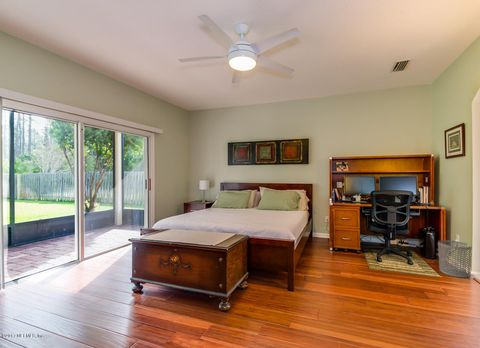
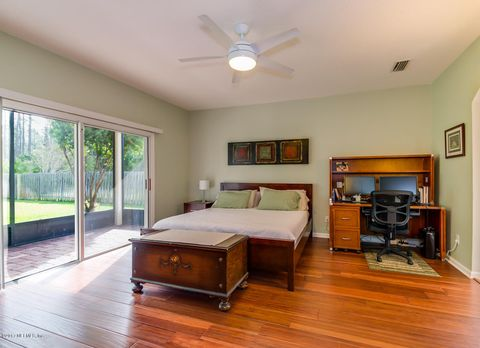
- waste bin (454, 258)
